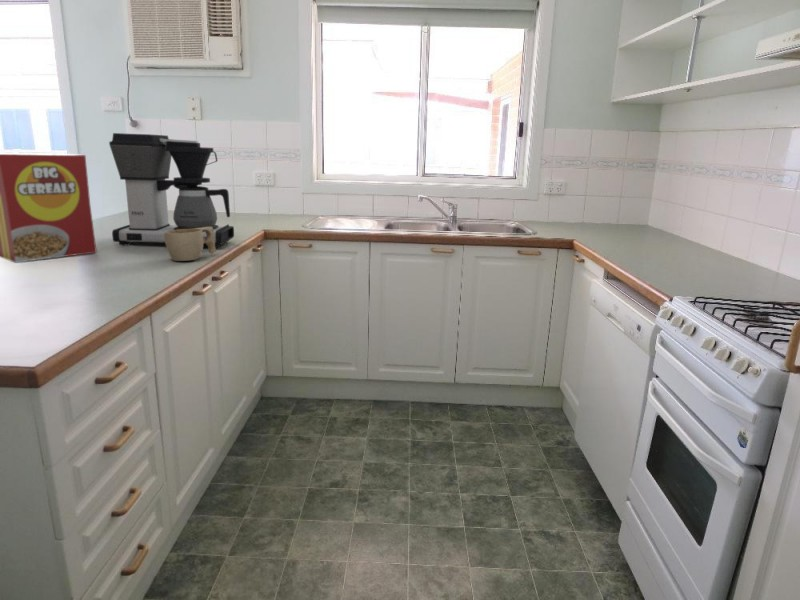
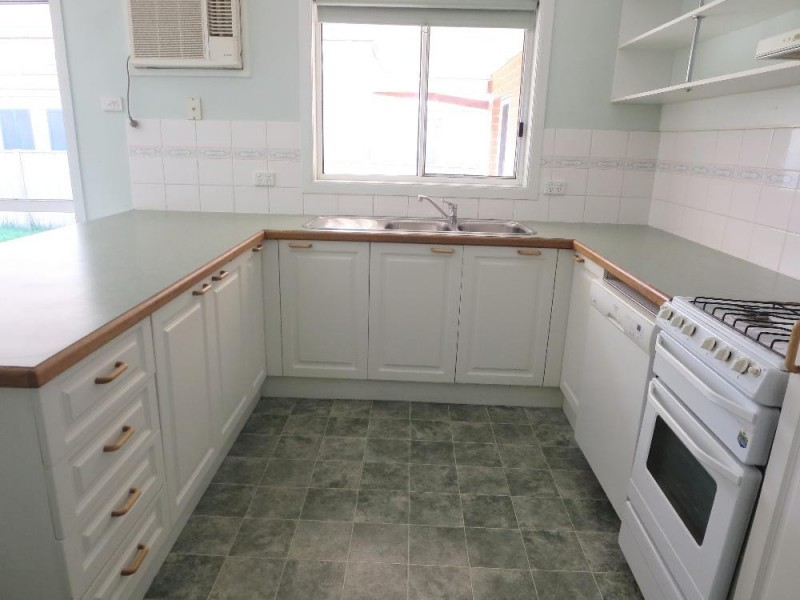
- cup (192, 243)
- cereal box (42, 205)
- coffee maker (175, 187)
